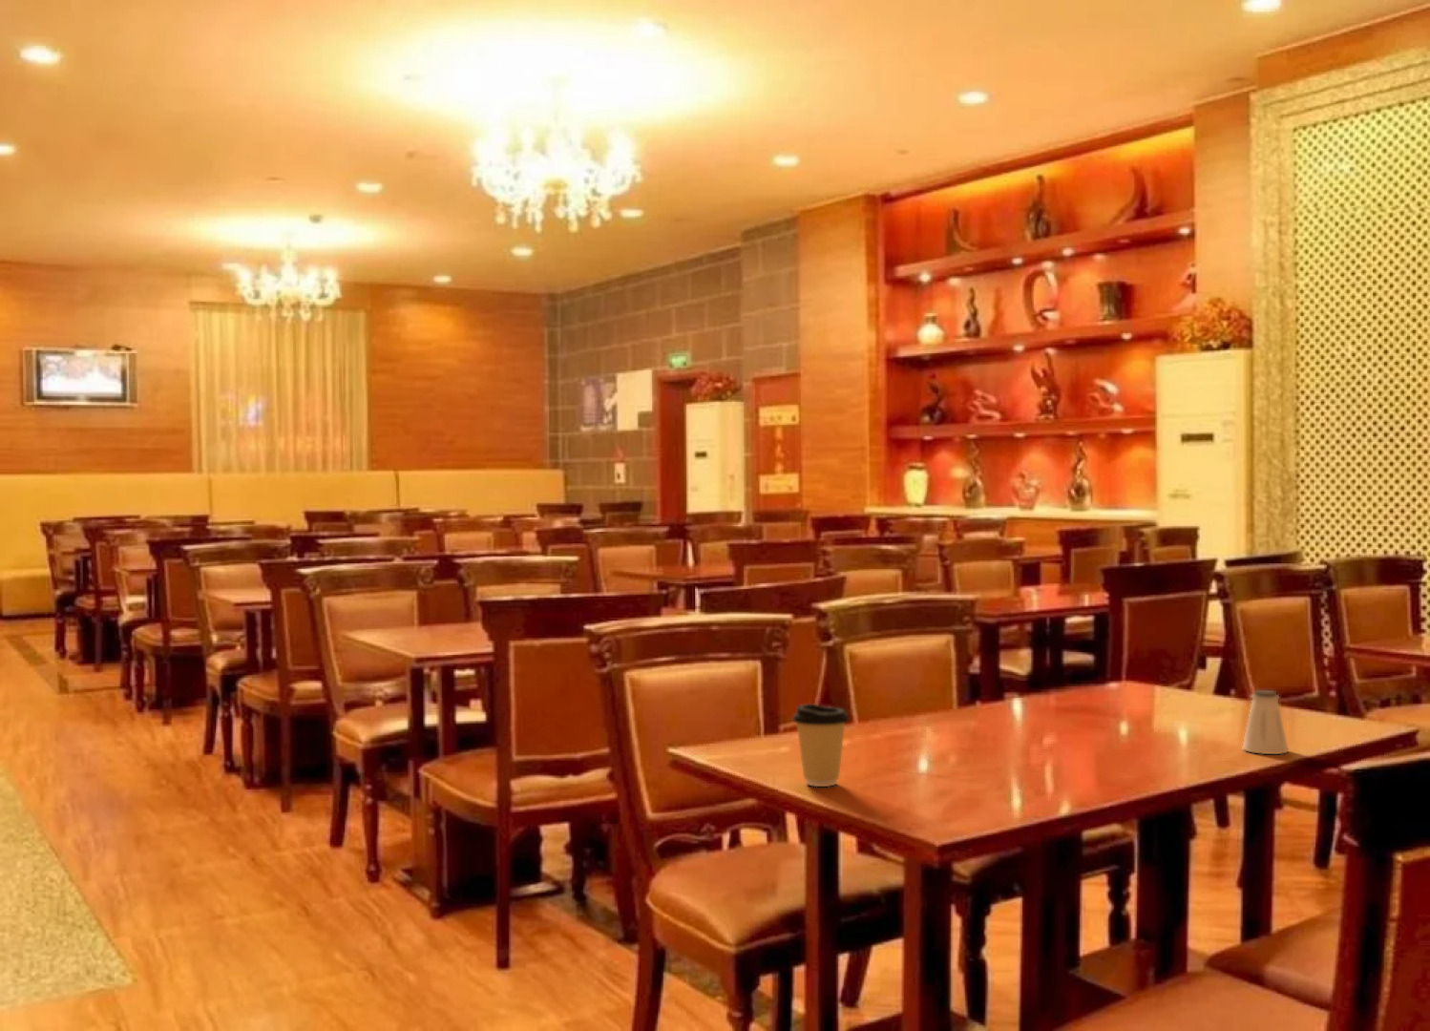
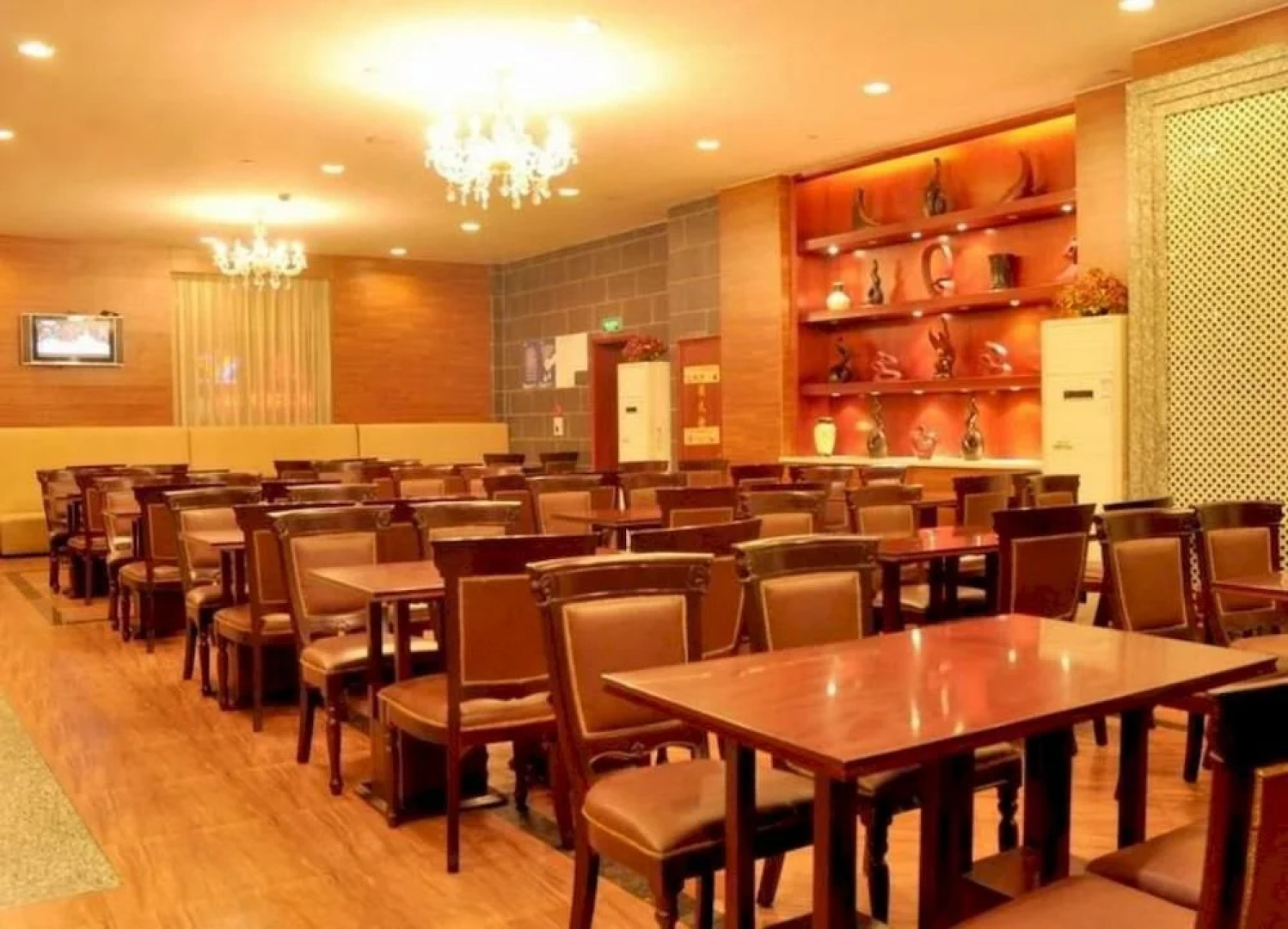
- saltshaker (1265, 720)
- coffee cup (820, 745)
